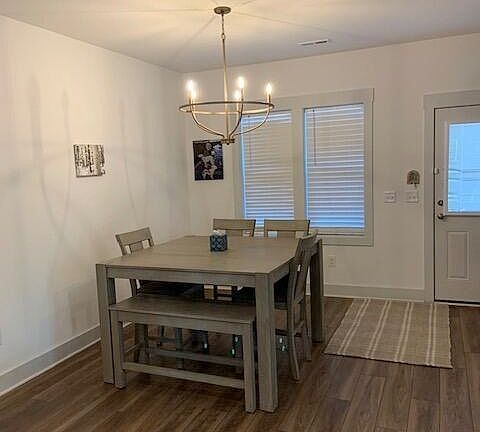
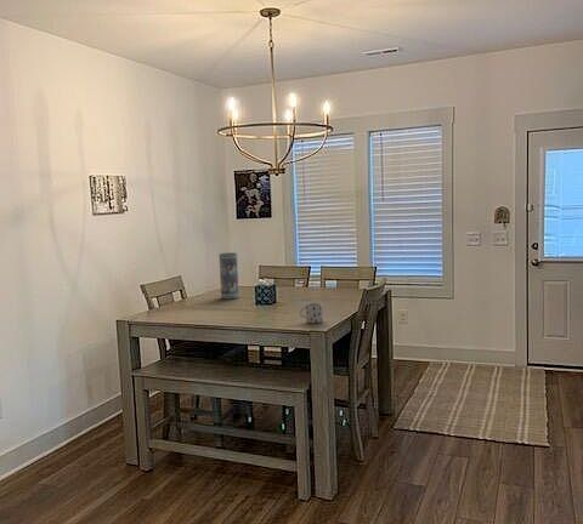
+ mug (311, 313)
+ vase (228, 275)
